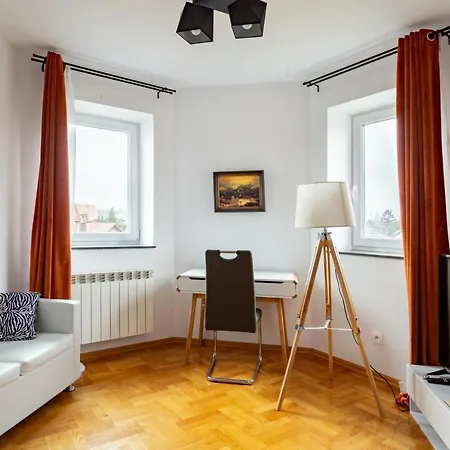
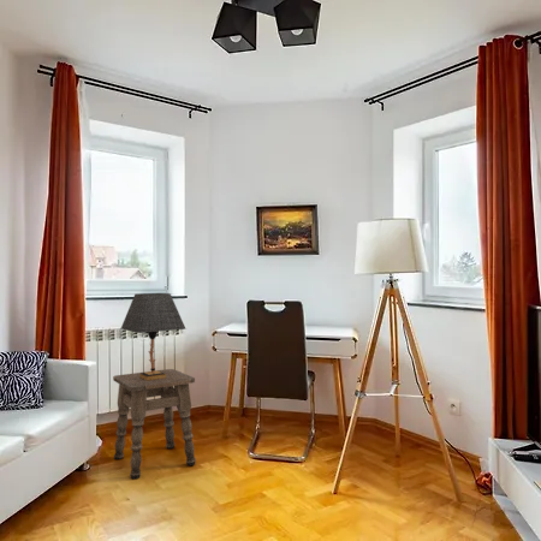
+ side table (144, 416)
+ table lamp (153, 334)
